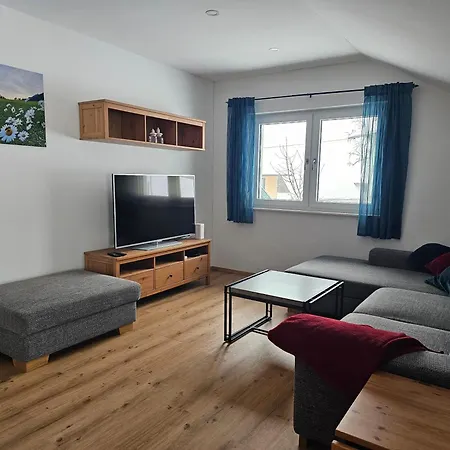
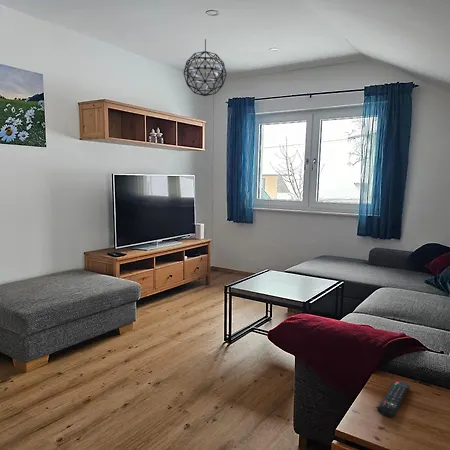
+ remote control (394, 397)
+ pendant light (205, 67)
